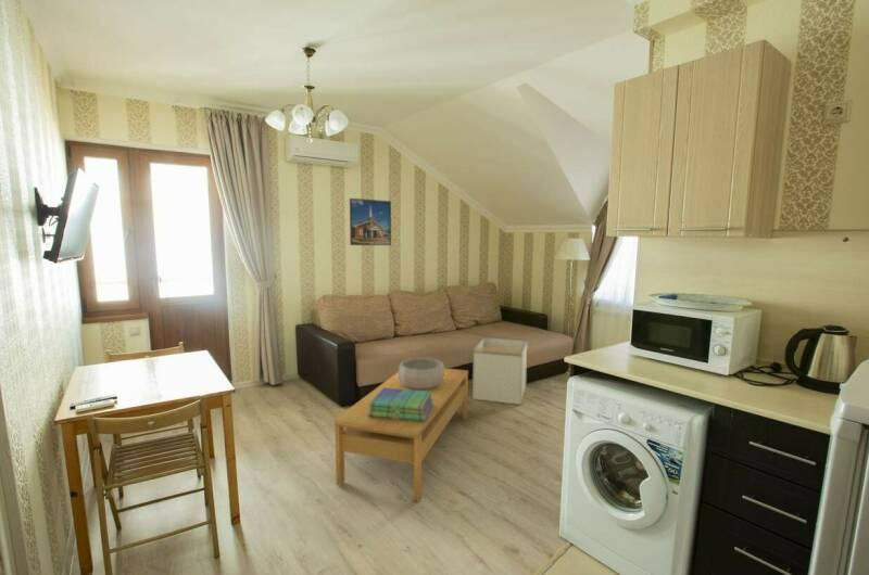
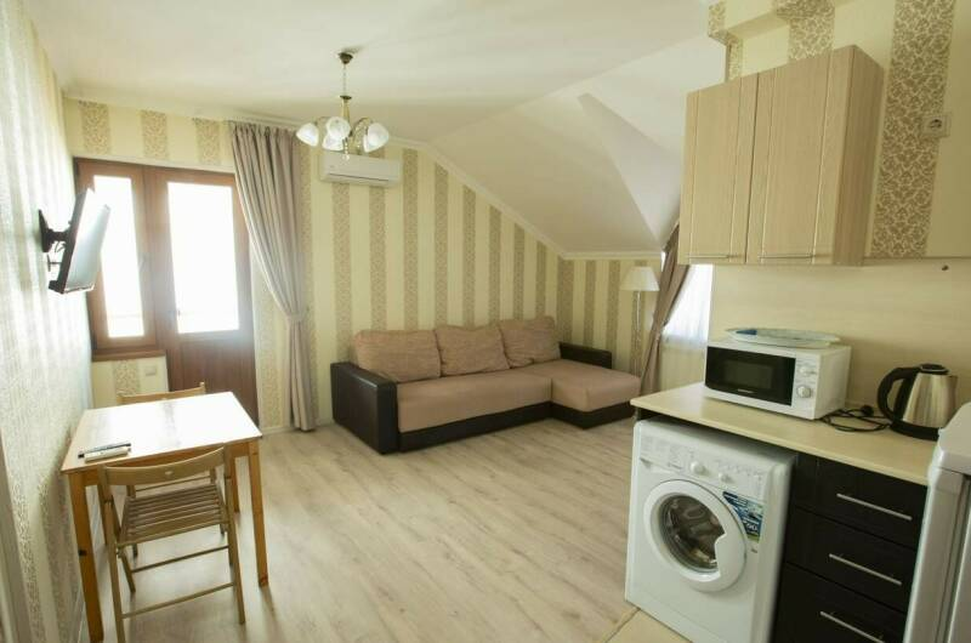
- stack of books (402, 403)
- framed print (370, 222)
- coffee table (412, 421)
- decorative bowl (421, 373)
- storage bin (501, 368)
